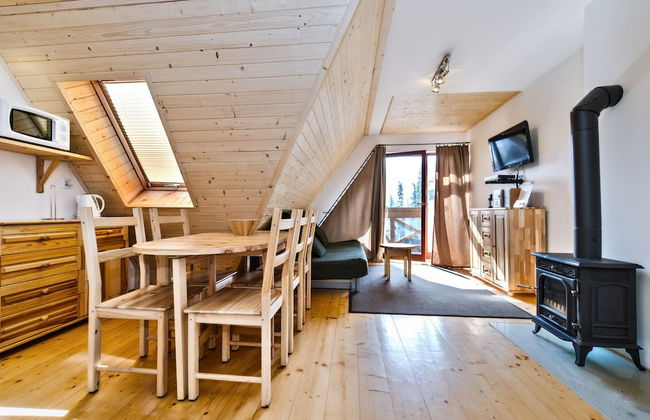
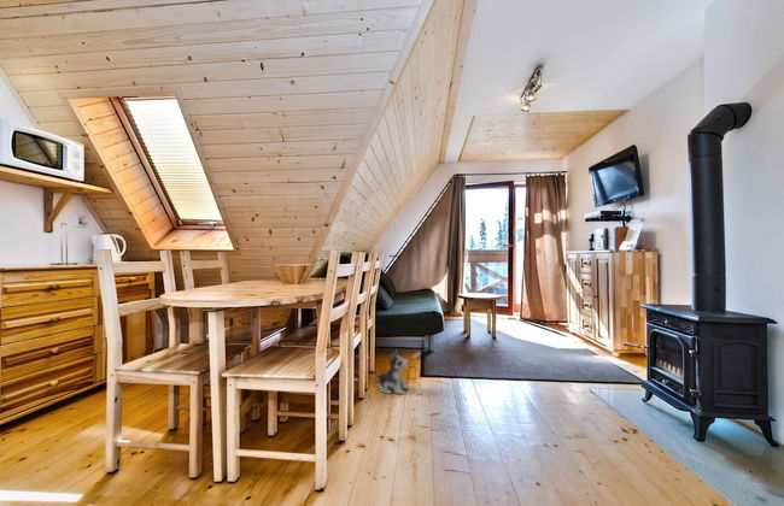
+ plush toy (391, 367)
